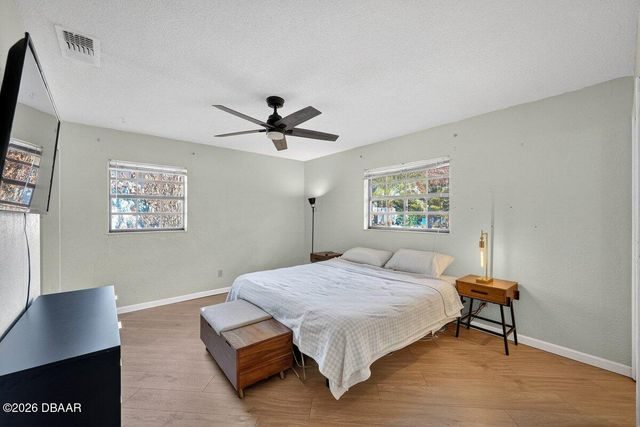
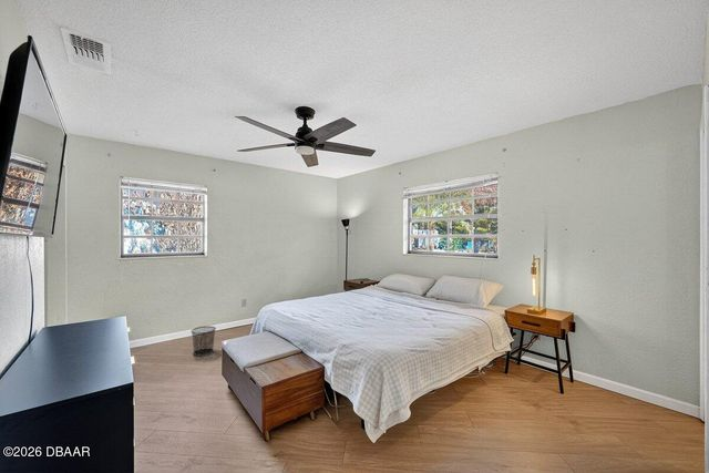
+ waste bin (203, 341)
